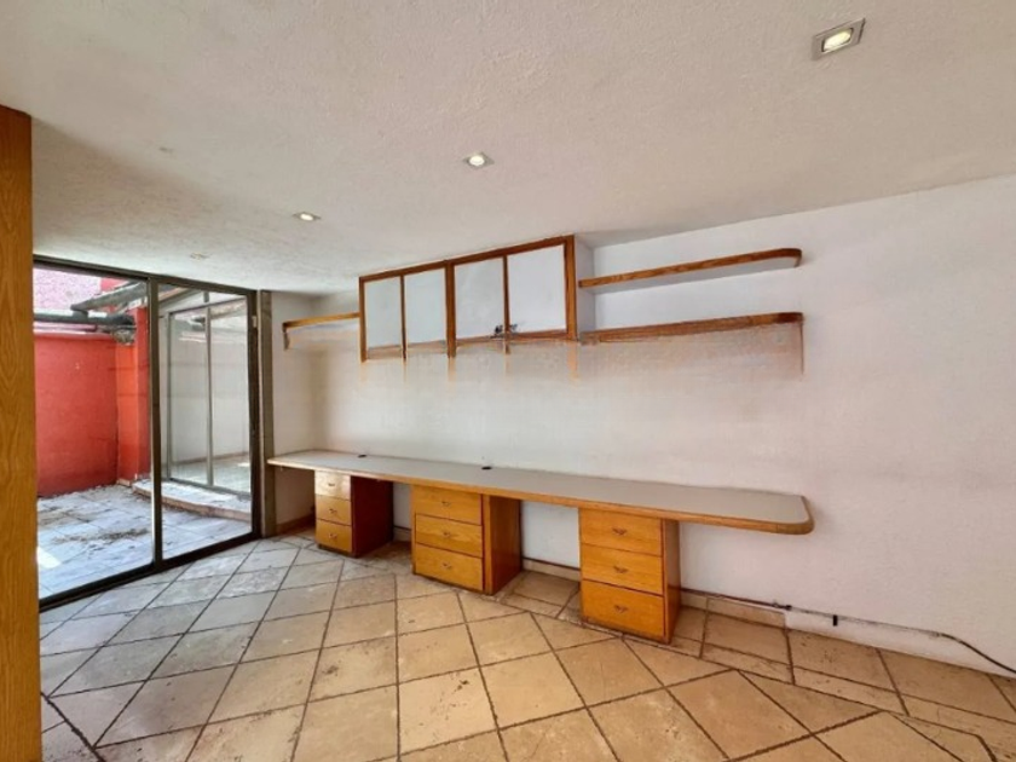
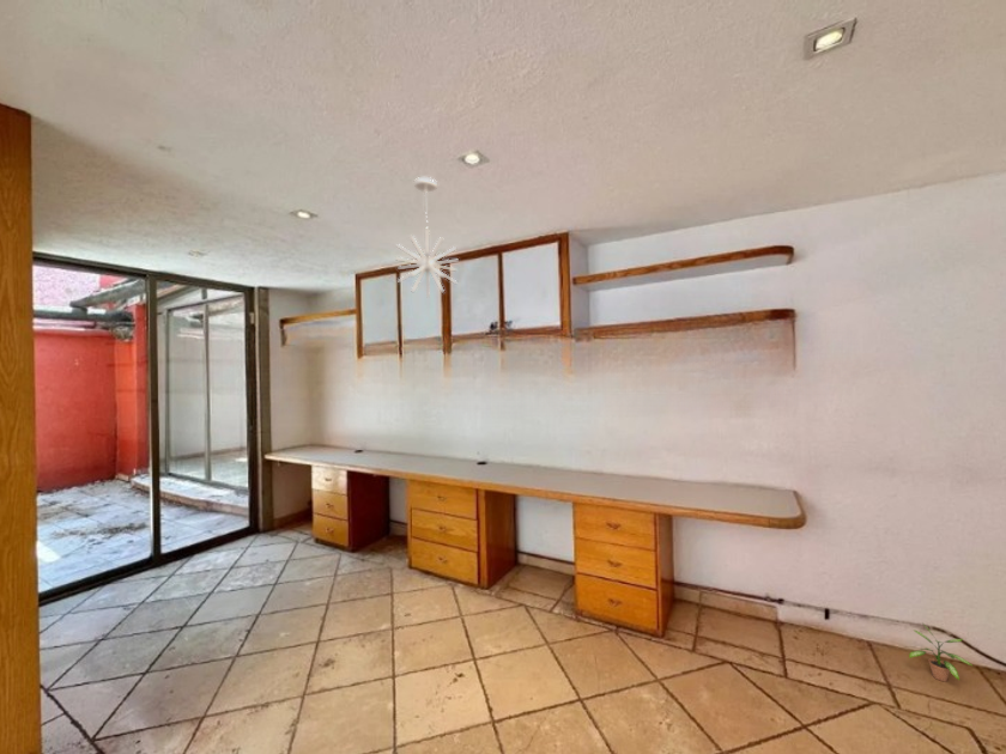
+ potted plant (933, 650)
+ pendant light (426, 238)
